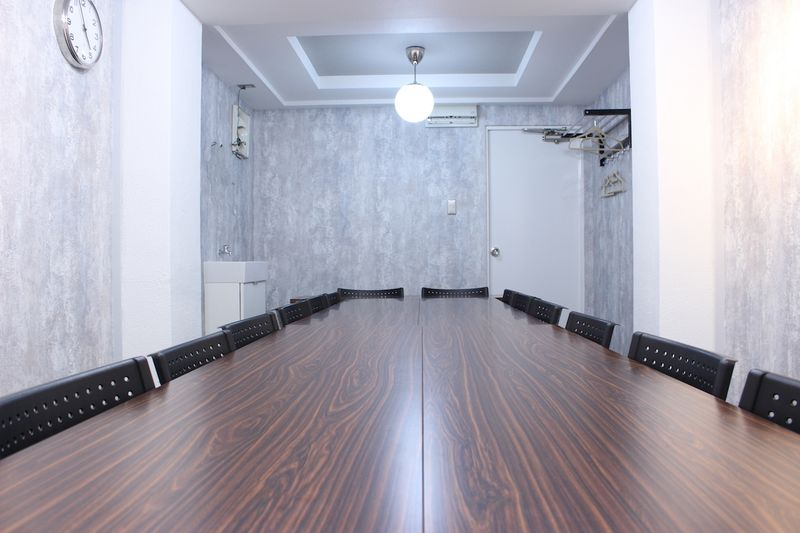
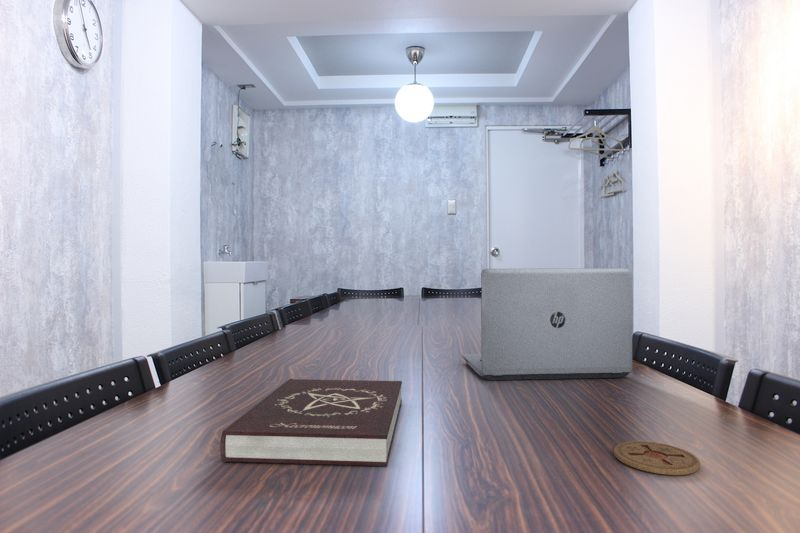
+ coaster (655, 456)
+ book (326, 413)
+ laptop (539, 318)
